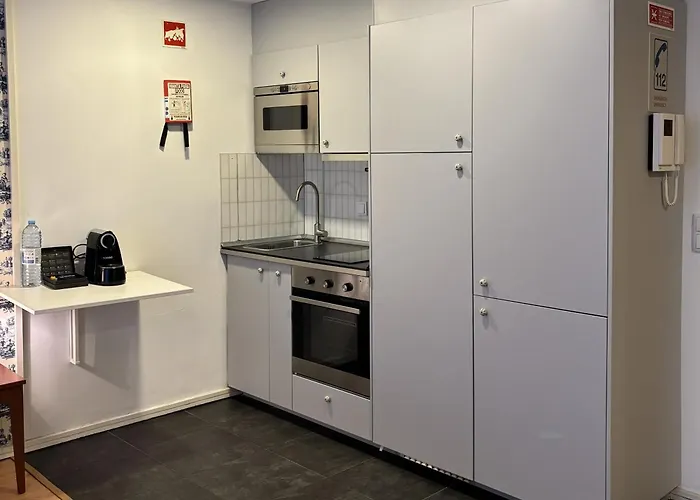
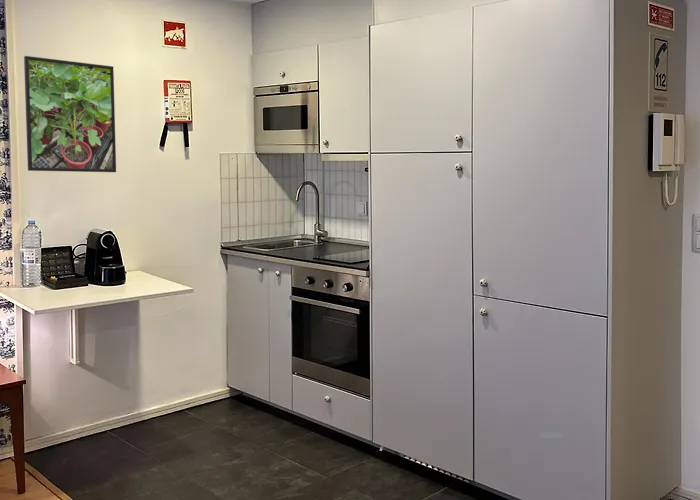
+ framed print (72, 116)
